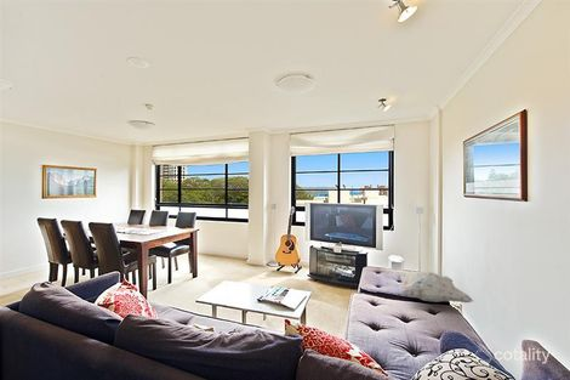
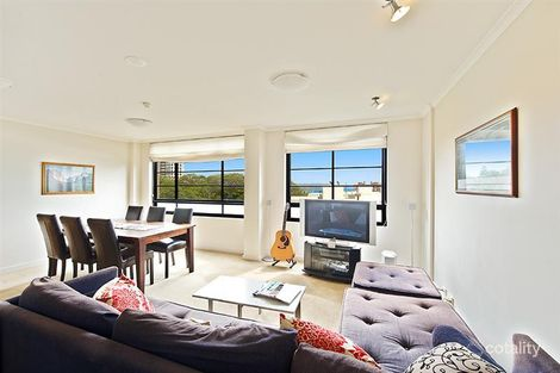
- decorative pillow (428, 285)
